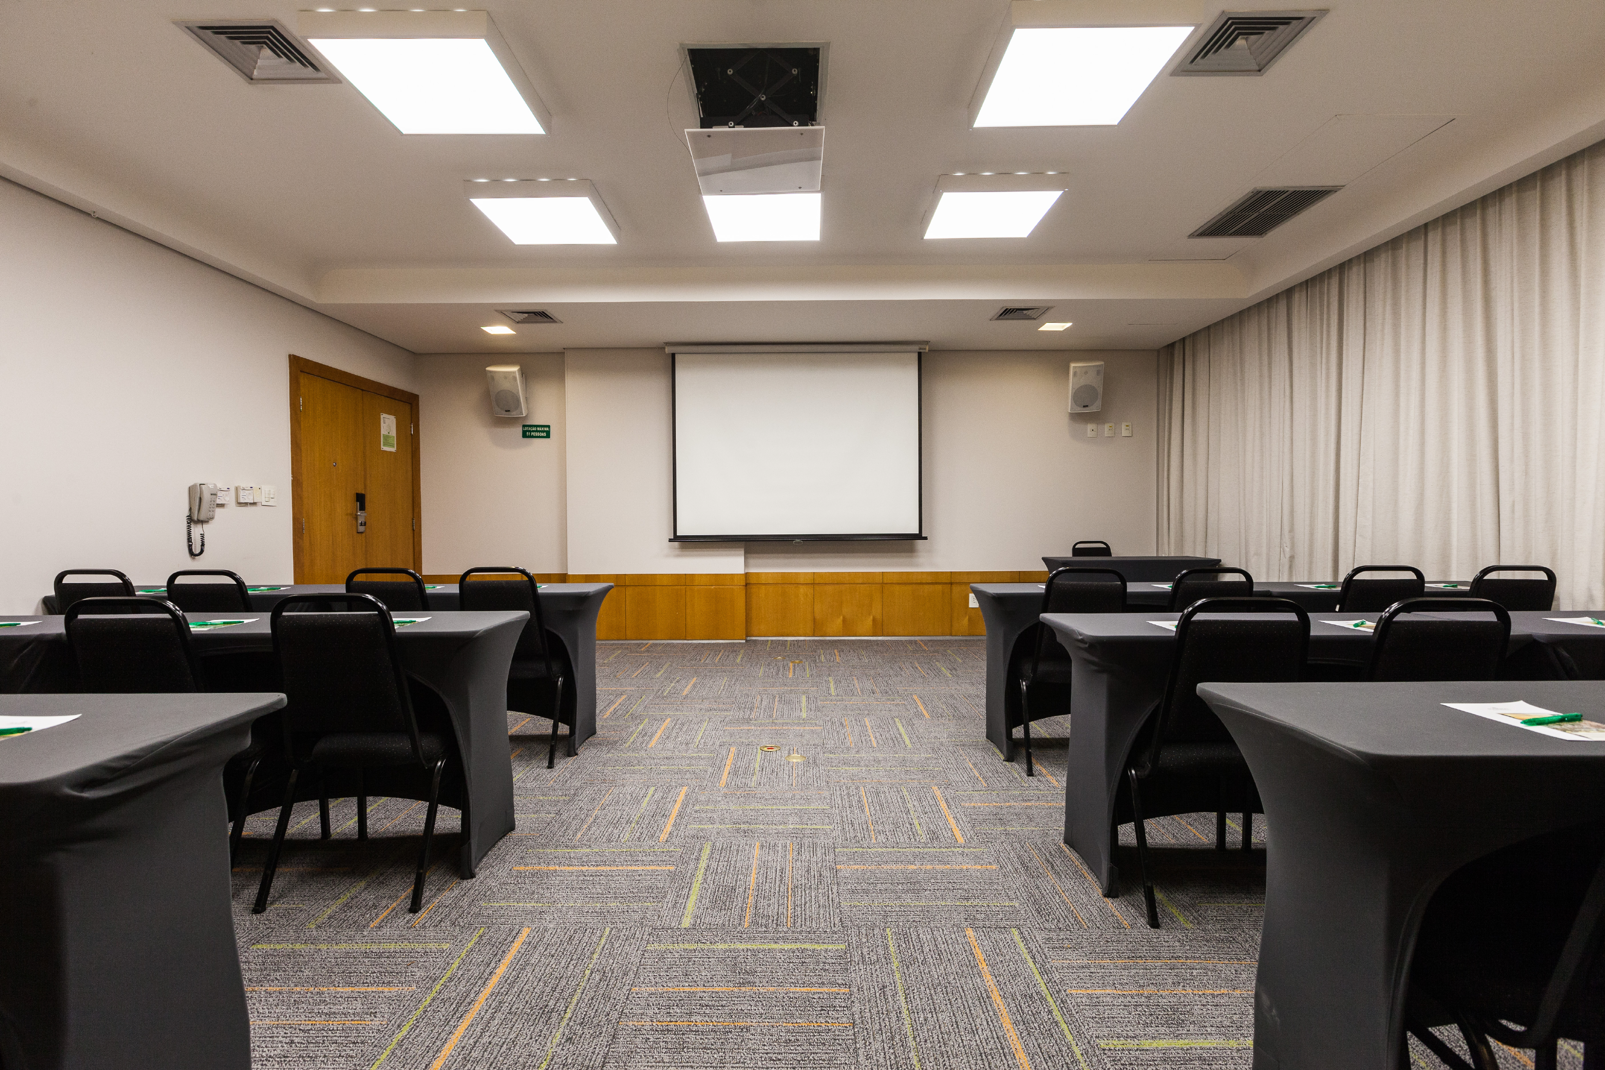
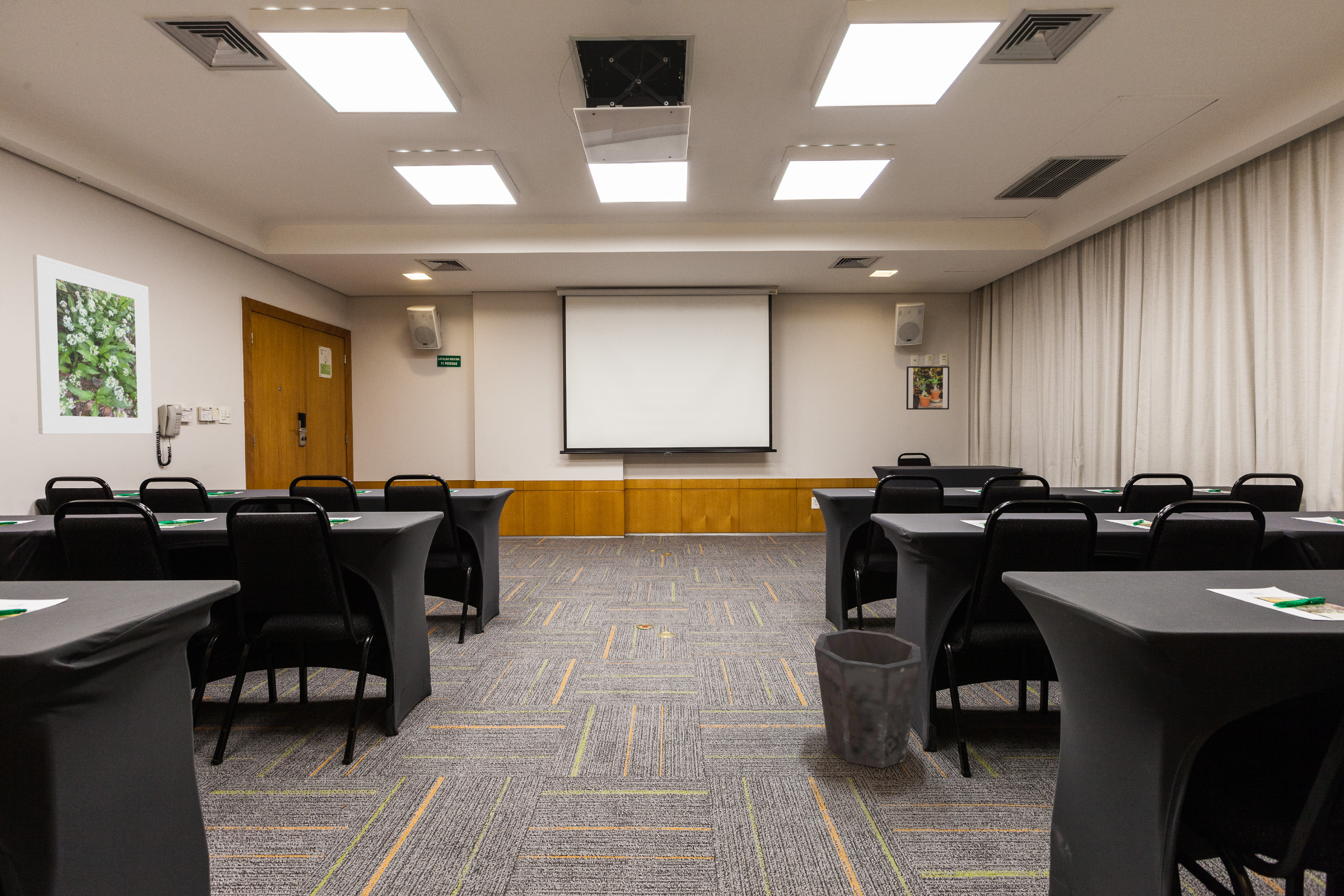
+ waste bin (867, 697)
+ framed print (99, 353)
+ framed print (928, 388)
